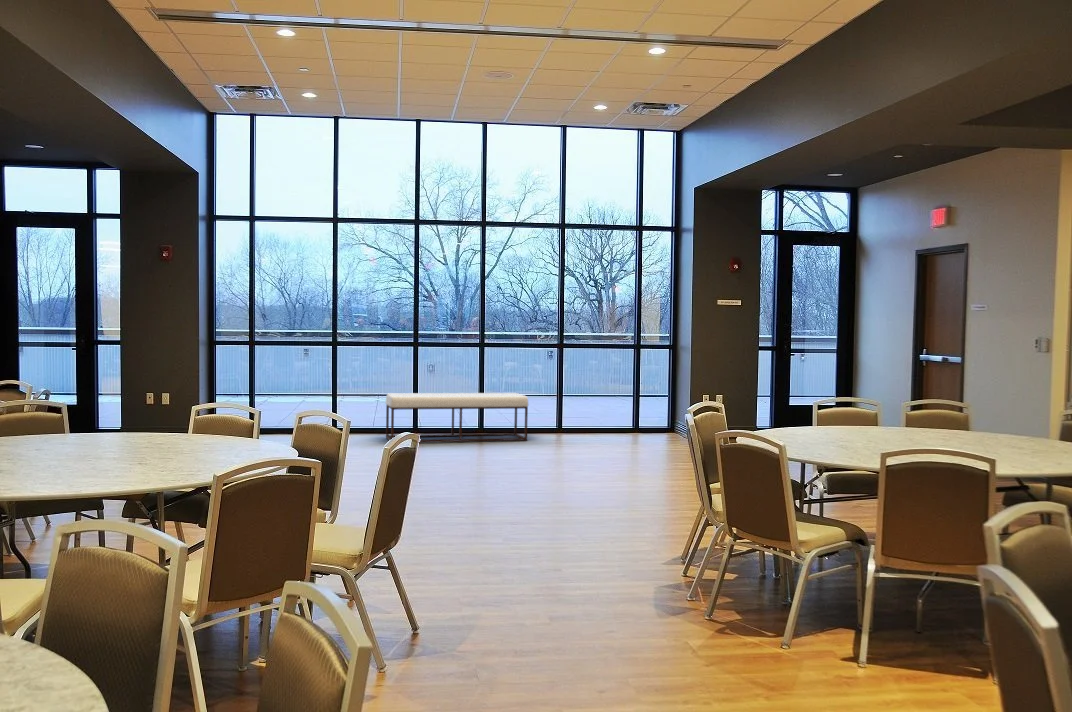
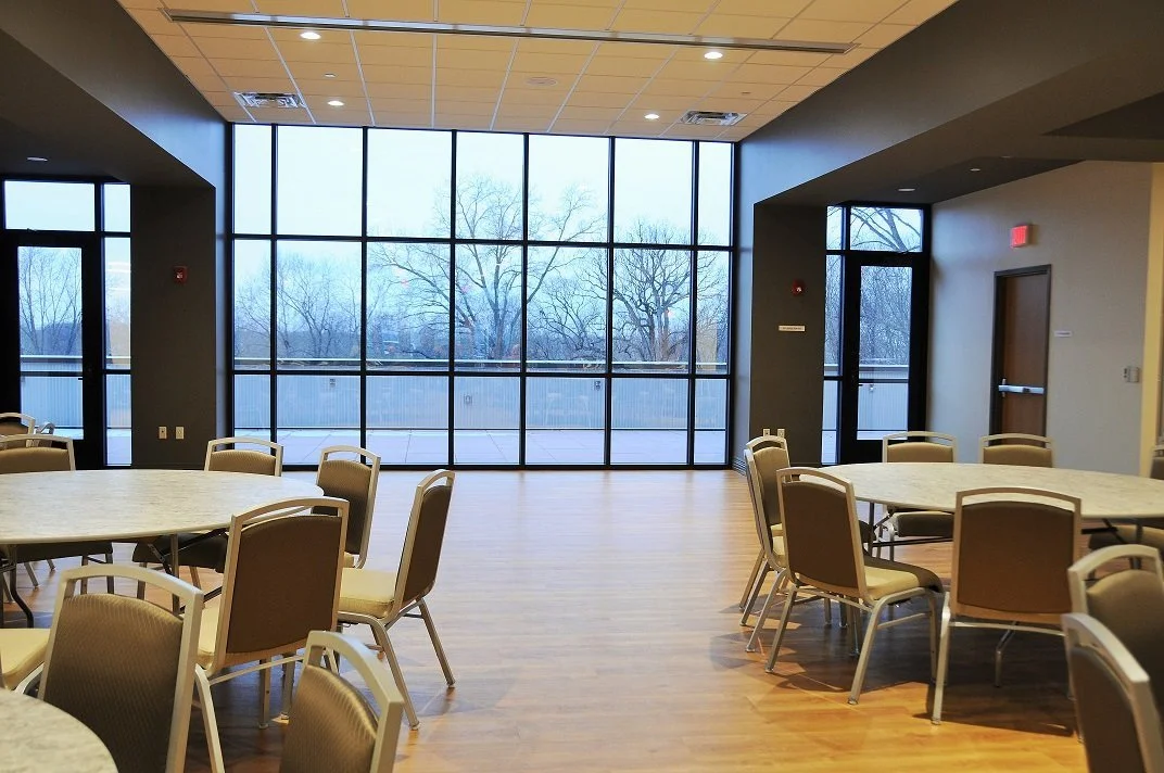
- bench (453, 416)
